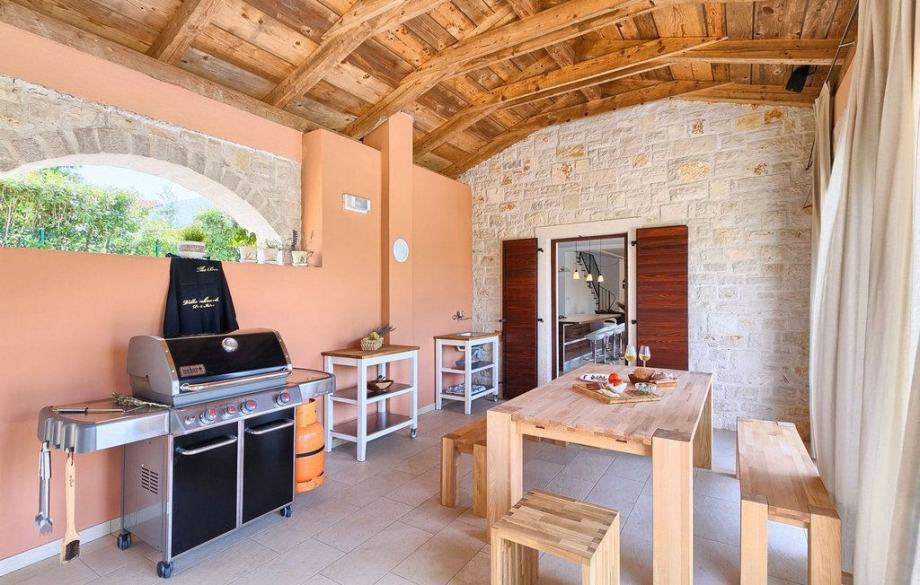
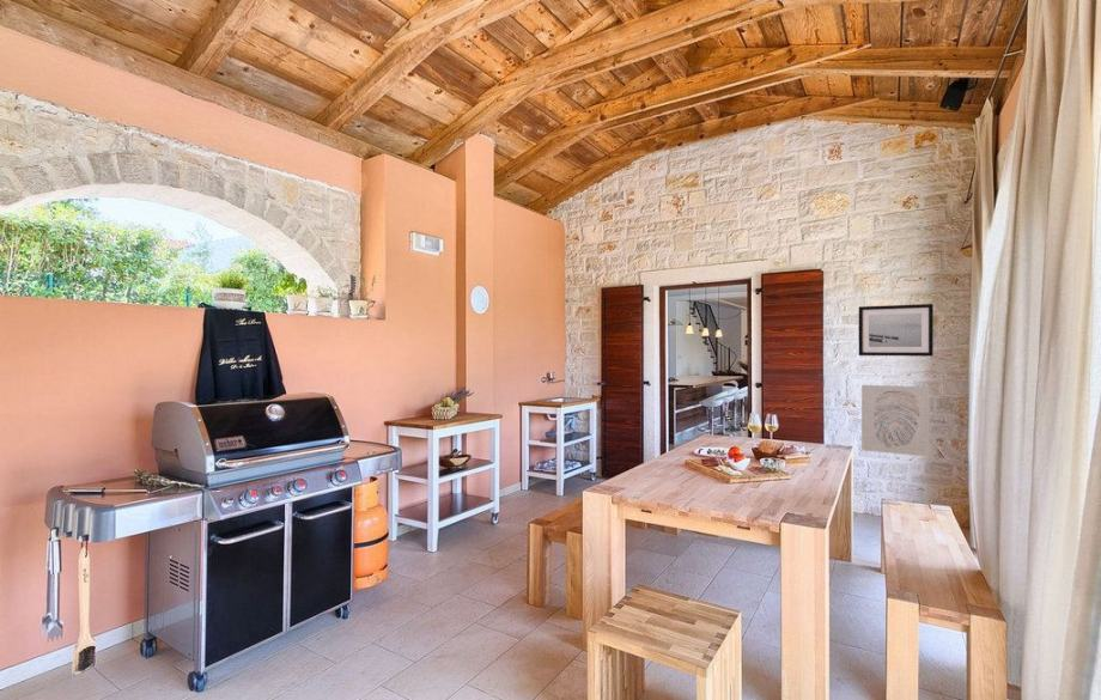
+ wall art (894, 419)
+ wall art (894, 330)
